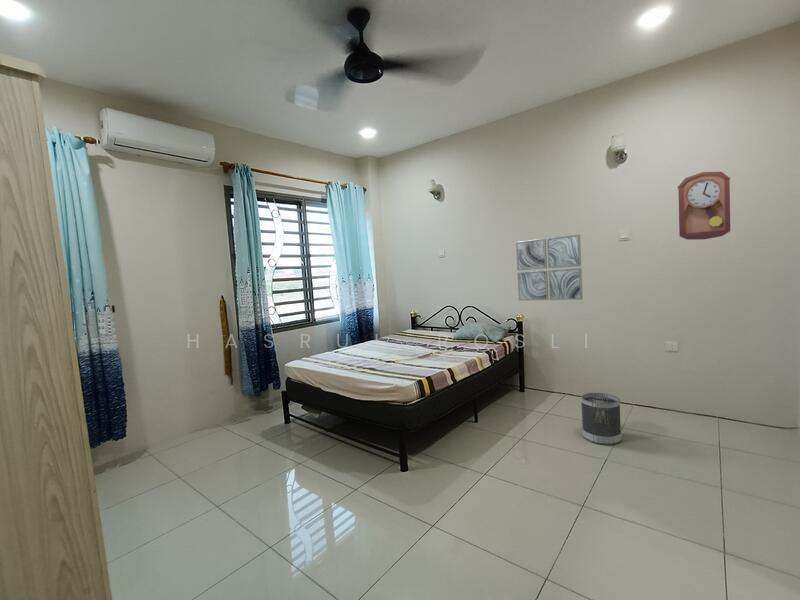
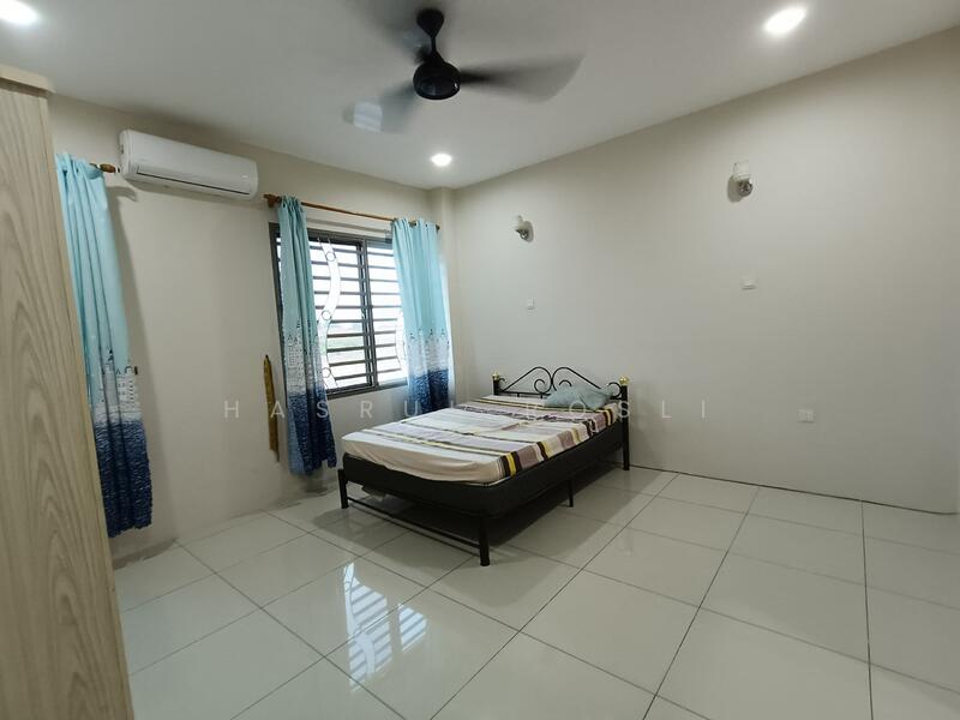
- wall art (548, 270)
- wastebasket (600, 417)
- pendulum clock (703, 206)
